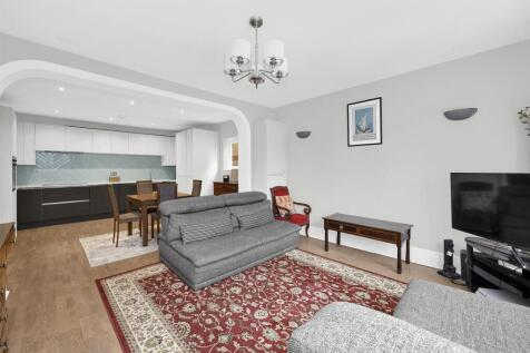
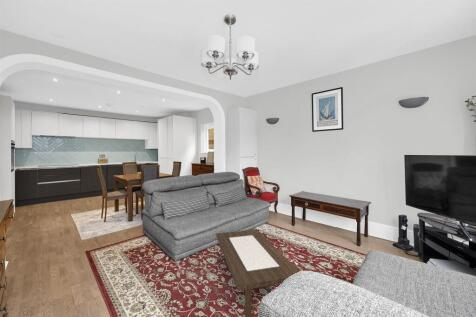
+ coffee table (250, 263)
